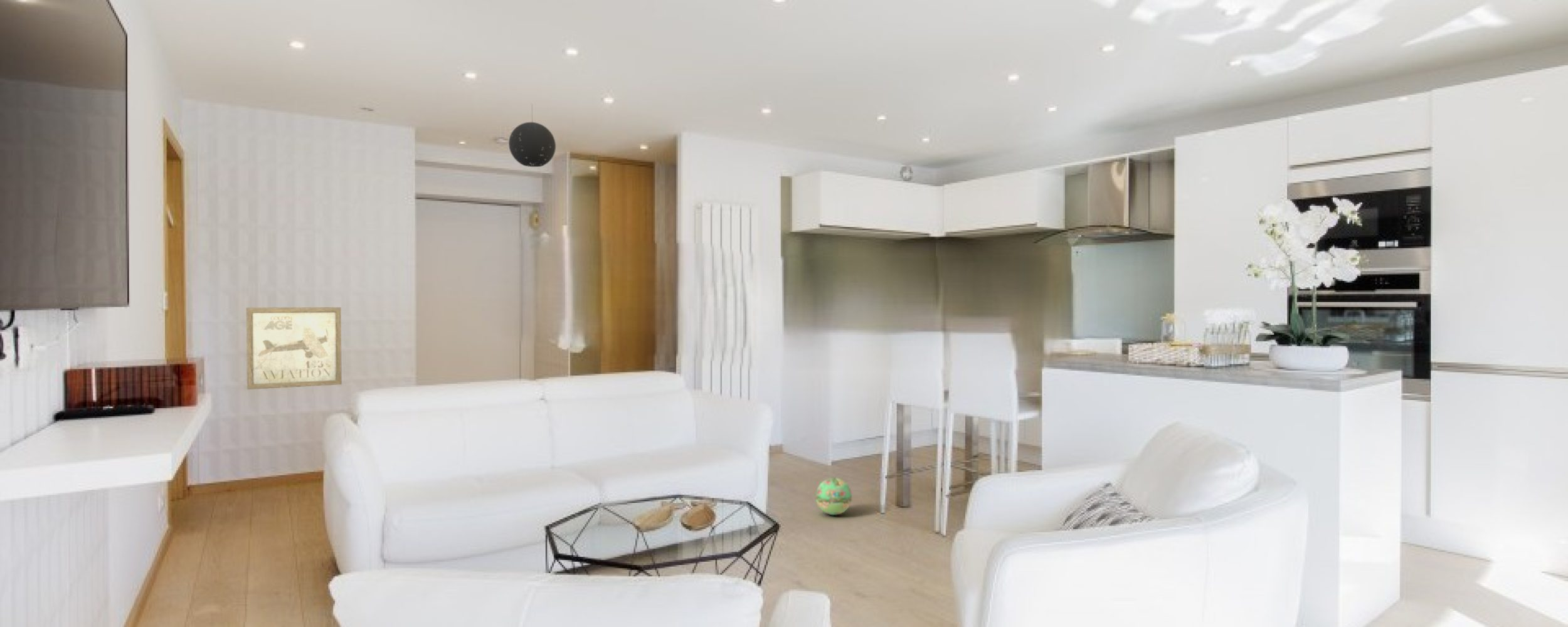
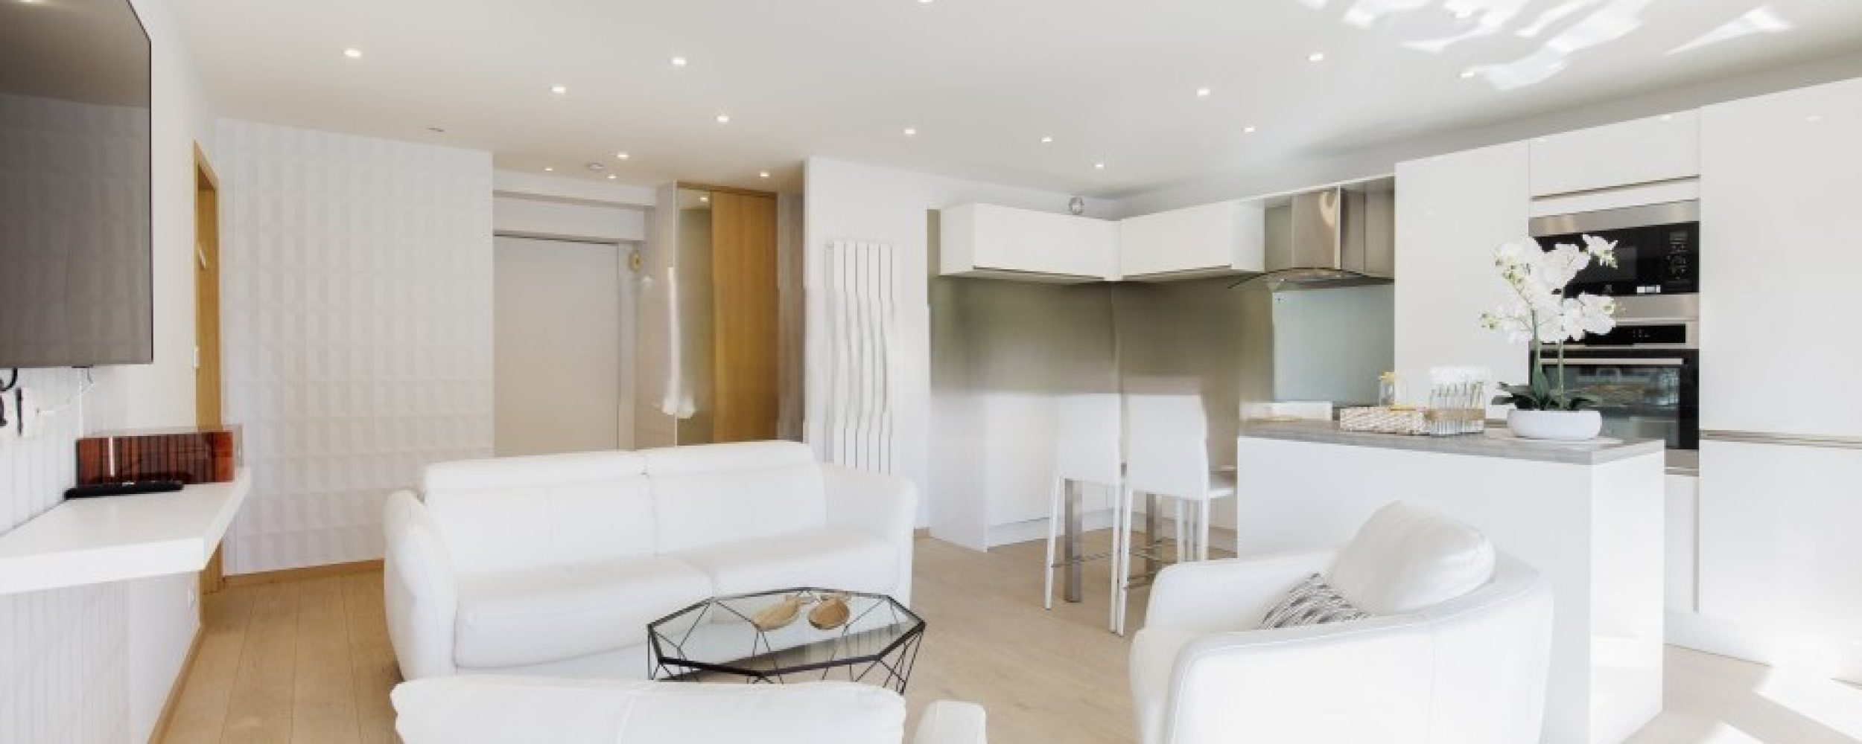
- wall art (295, 347)
- ball (834, 496)
- pendant light (532, 134)
